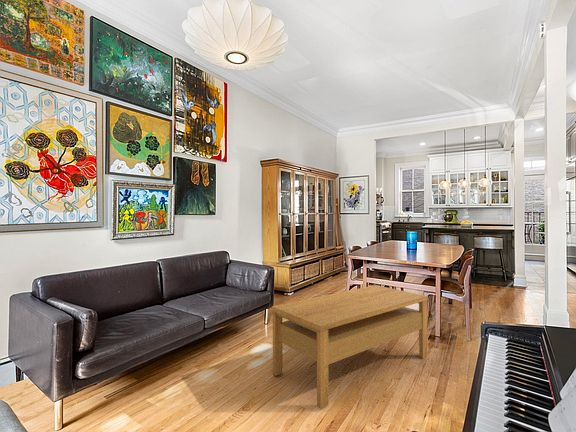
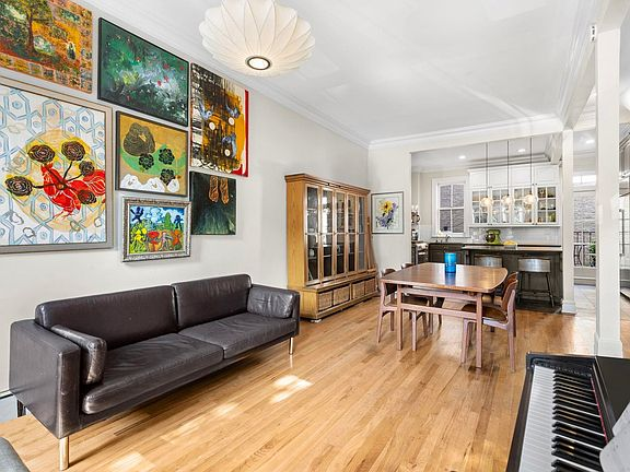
- coffee table (354, 332)
